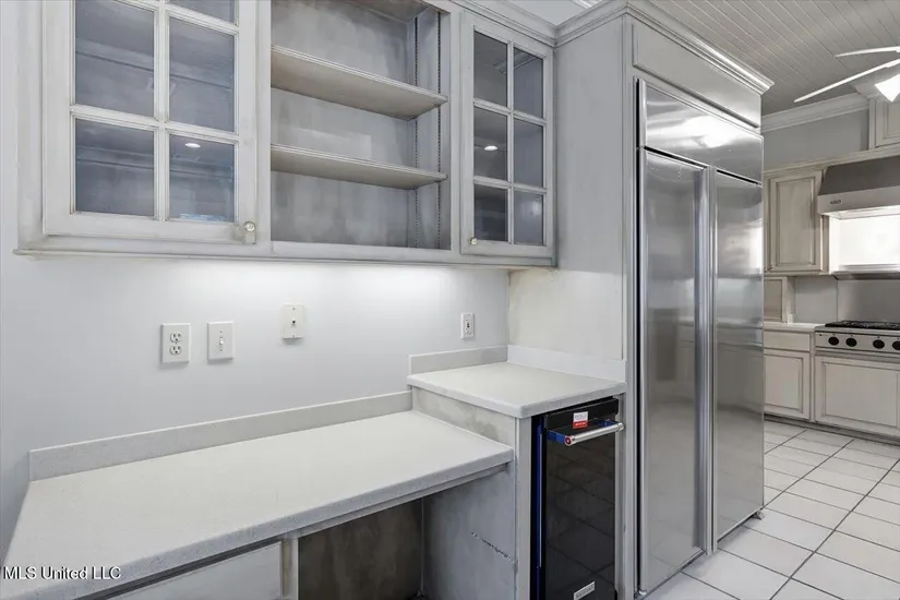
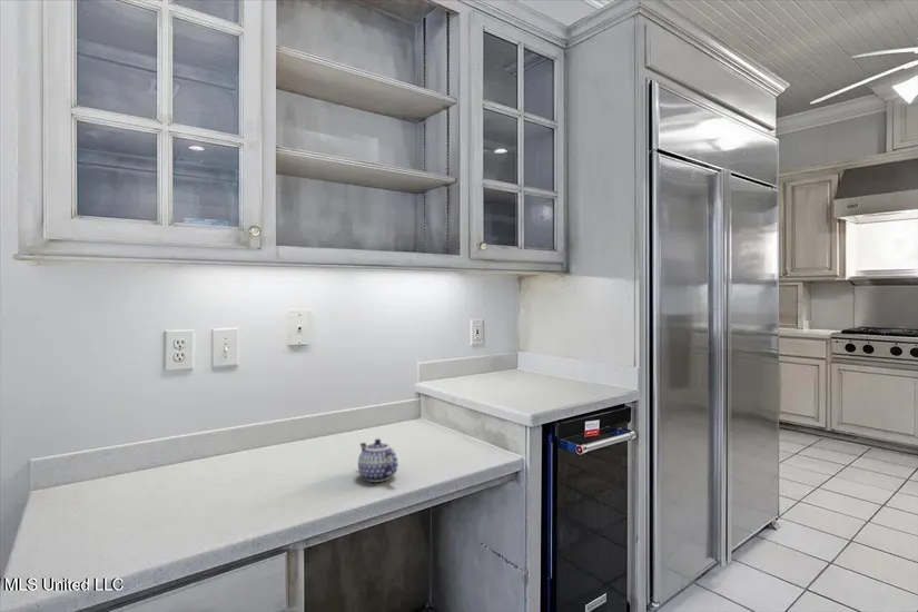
+ teapot (377, 457)
